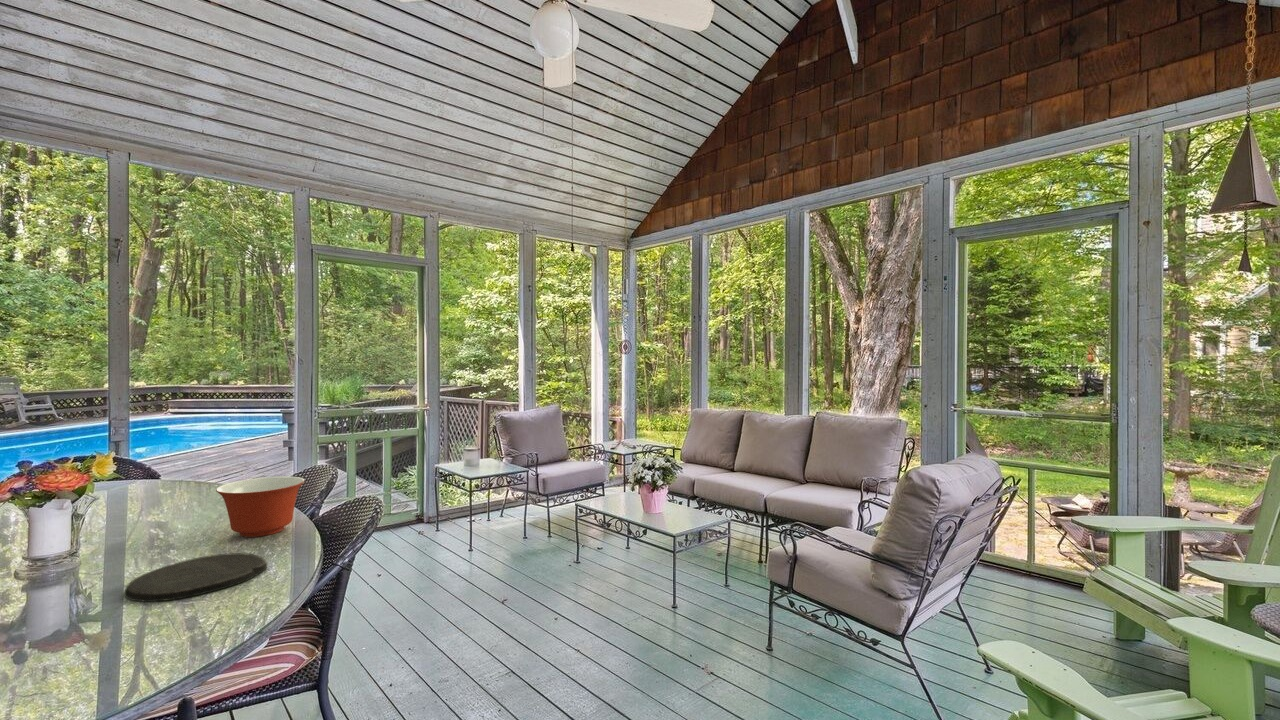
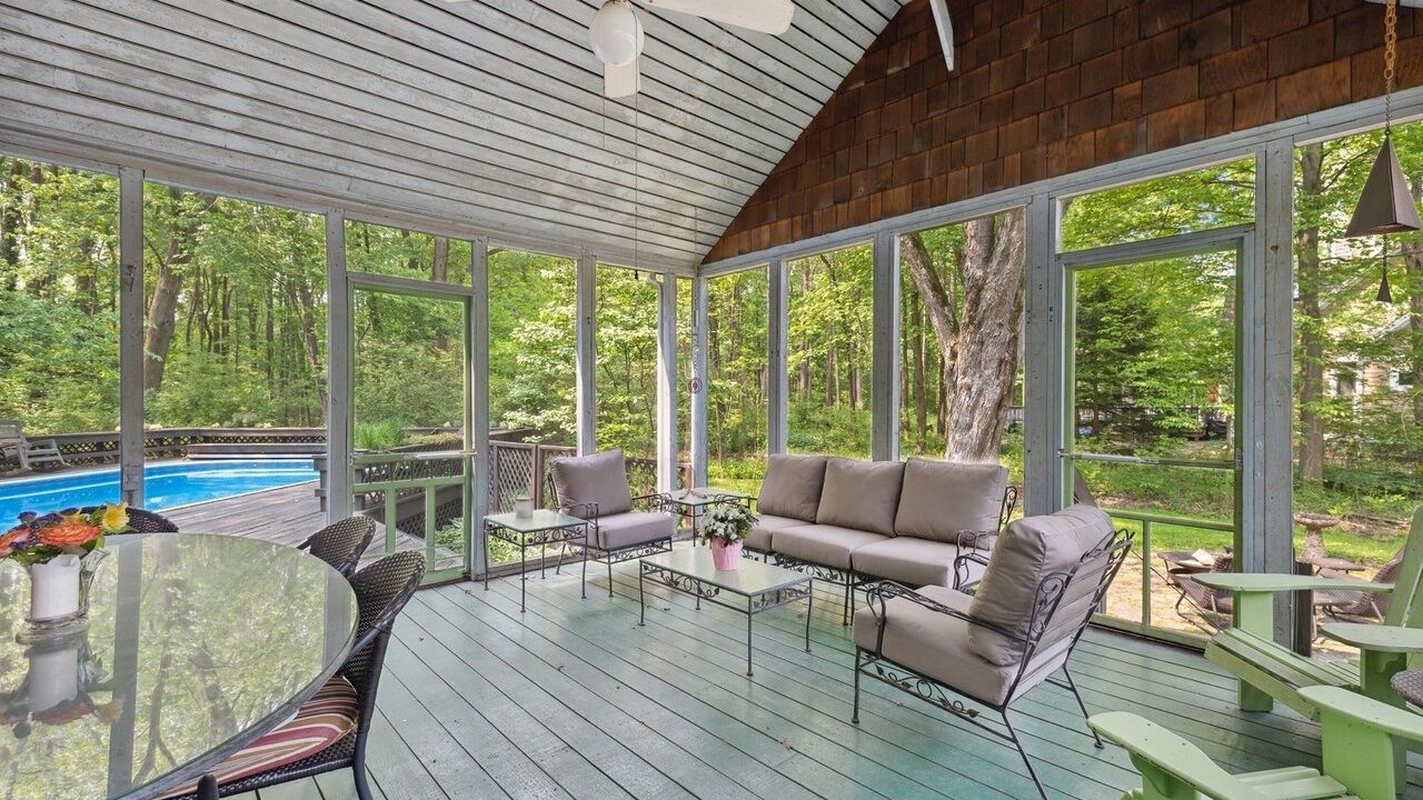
- plate (199, 573)
- mixing bowl (262, 507)
